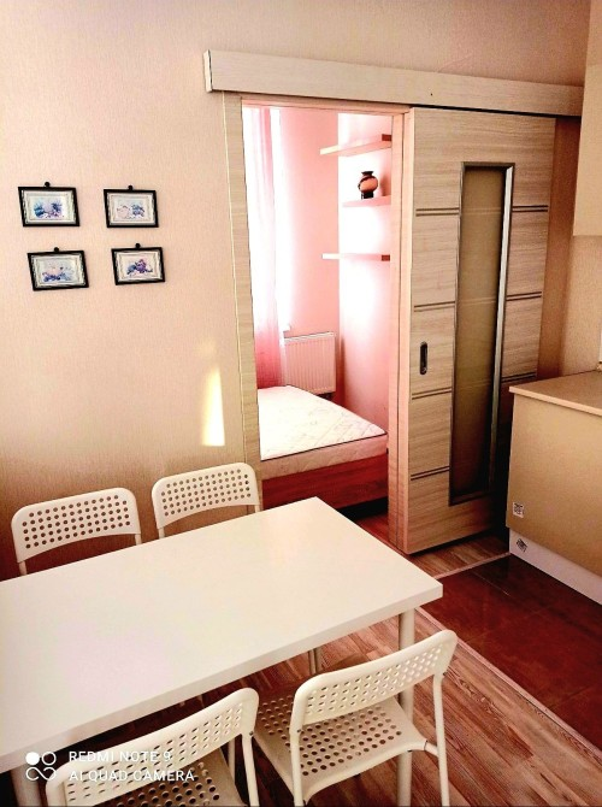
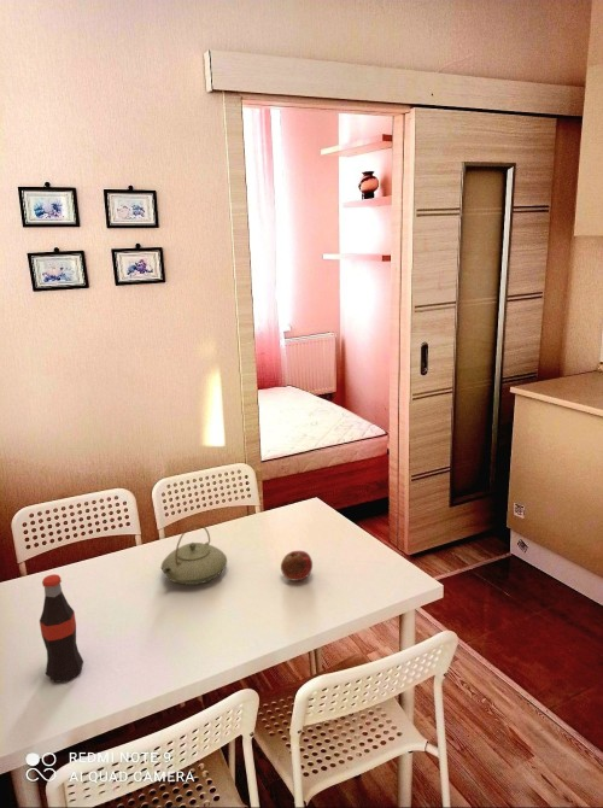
+ bottle (58, 625)
+ teapot (189, 551)
+ fruit (297, 564)
